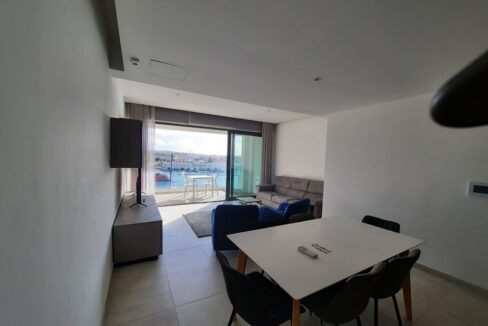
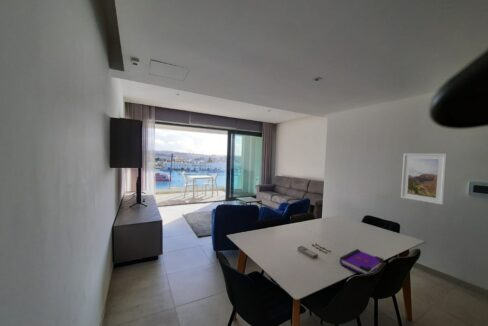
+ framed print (422, 177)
+ board game (362, 260)
